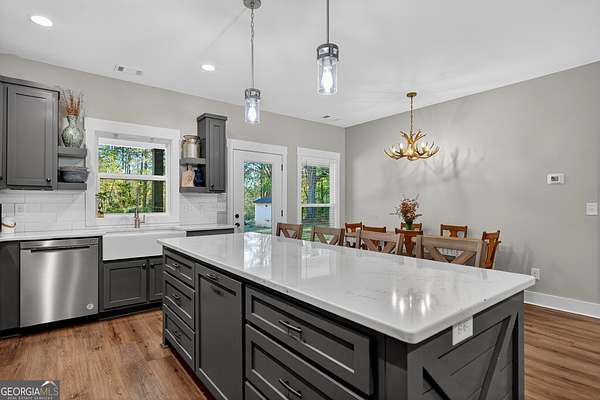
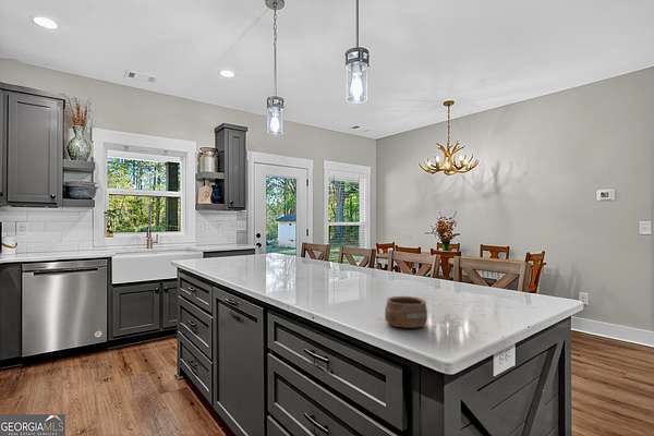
+ pottery (405, 312)
